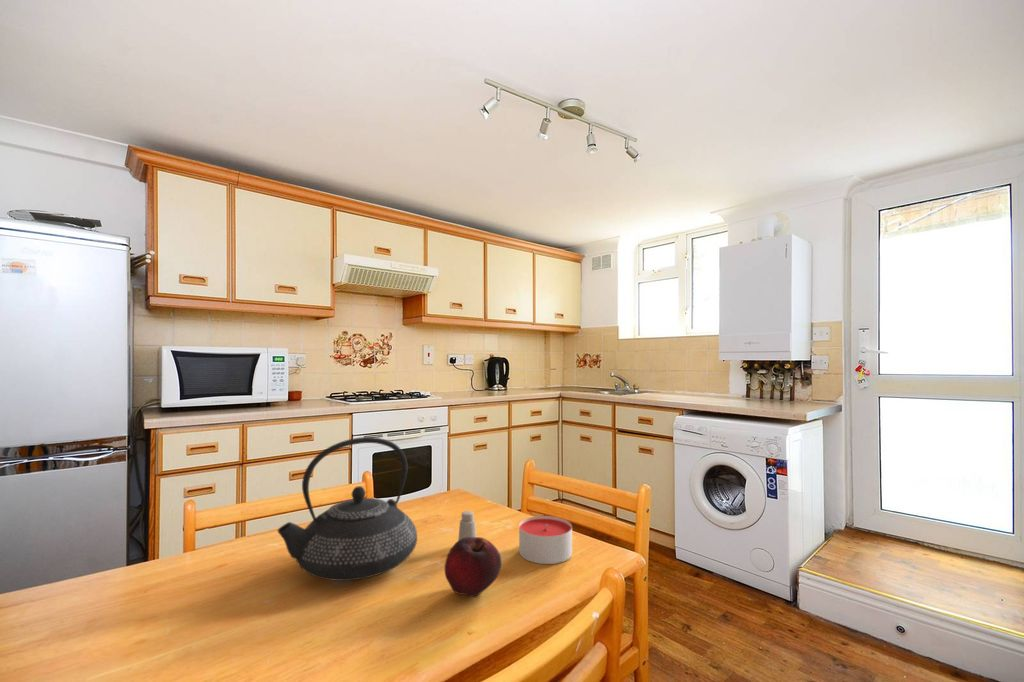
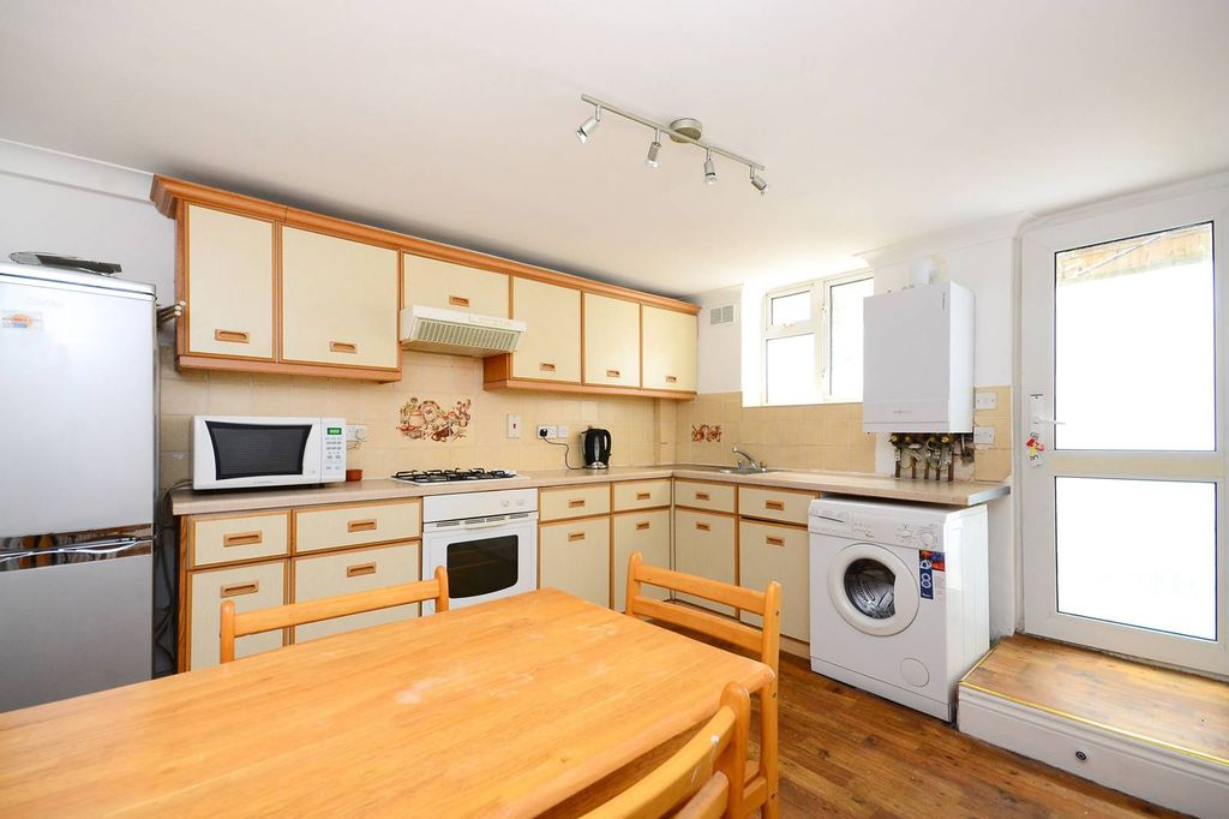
- fruit (472, 566)
- saltshaker (467, 529)
- teapot (350, 502)
- candle (545, 537)
